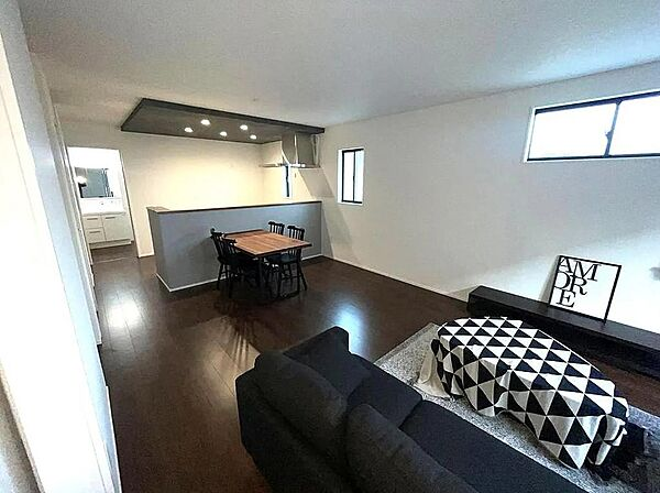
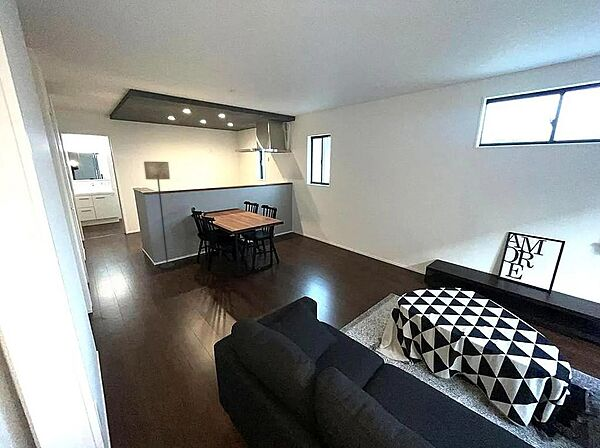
+ floor lamp (162, 216)
